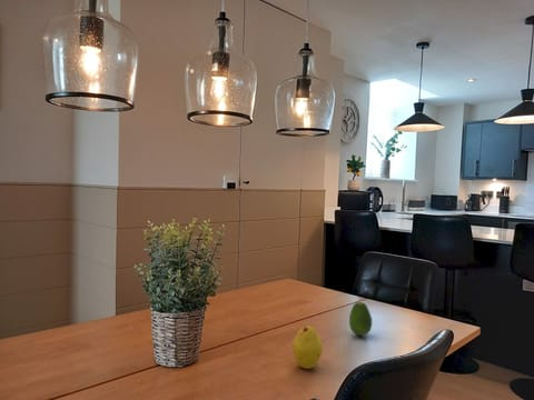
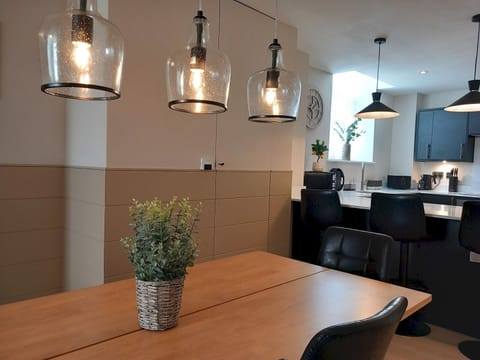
- fruit (307, 346)
- fruit (360, 319)
